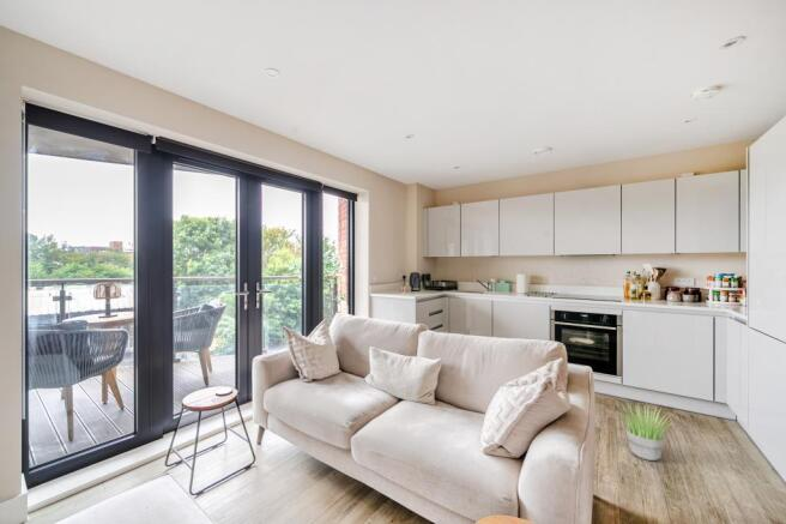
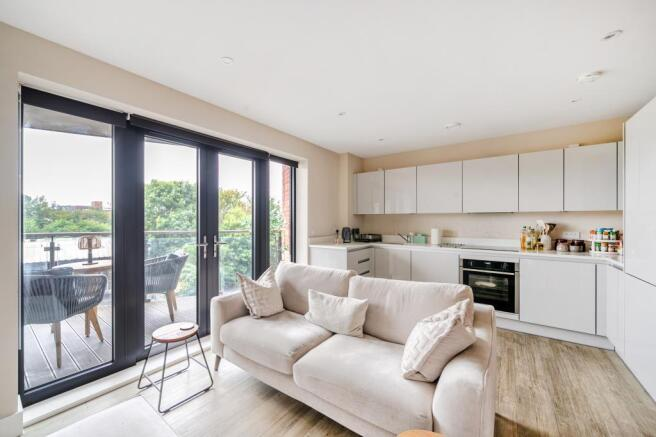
- potted plant (645, 433)
